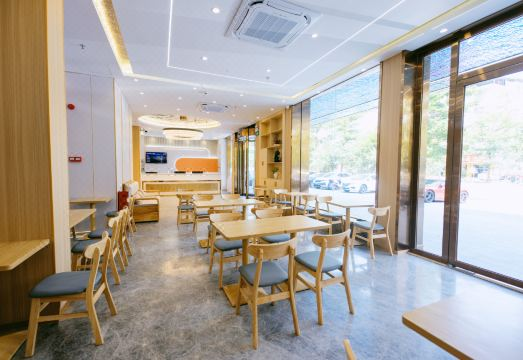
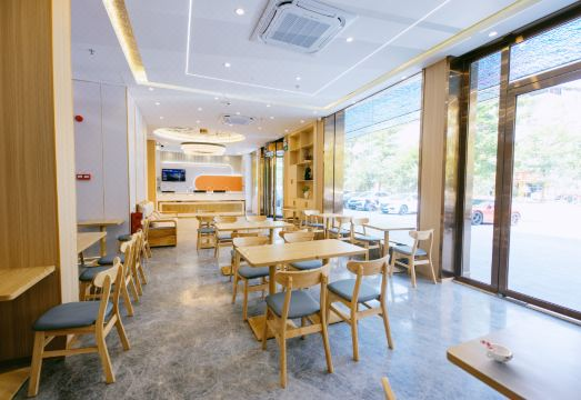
+ cup (495, 351)
